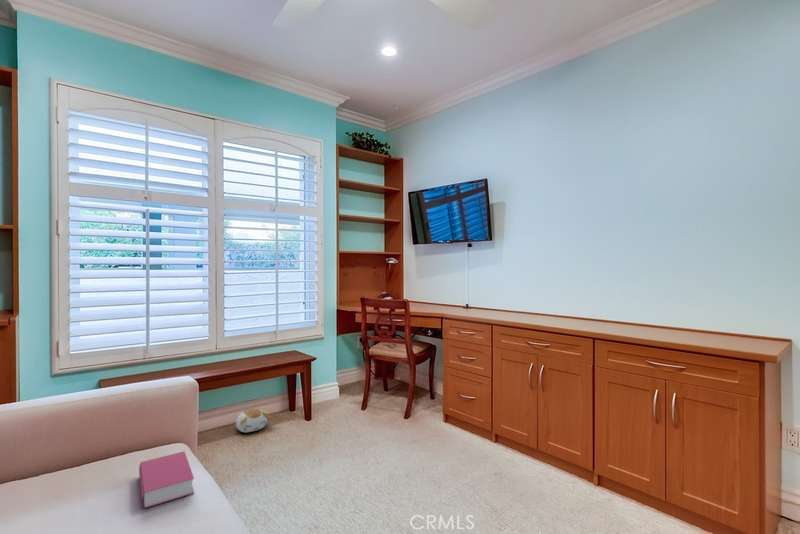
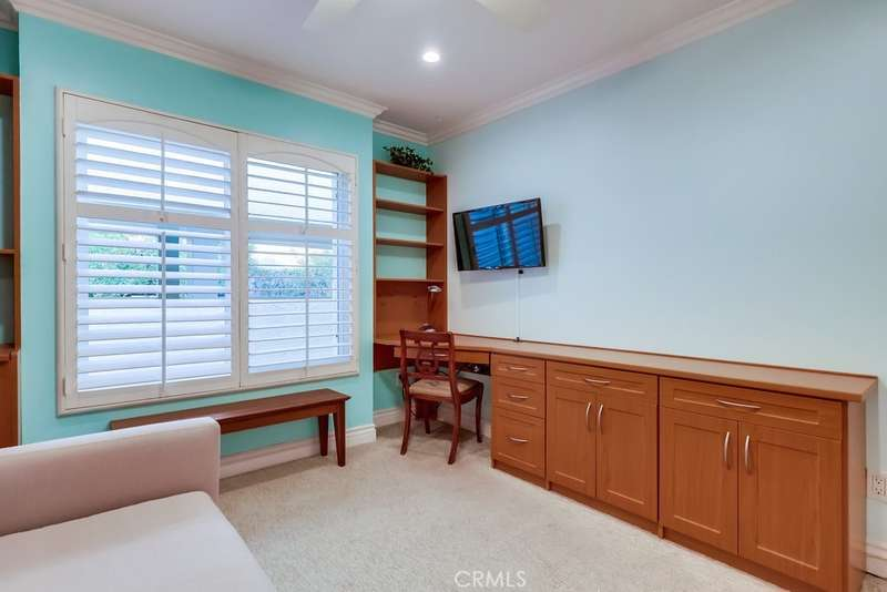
- book (165, 477)
- plush toy (250, 418)
